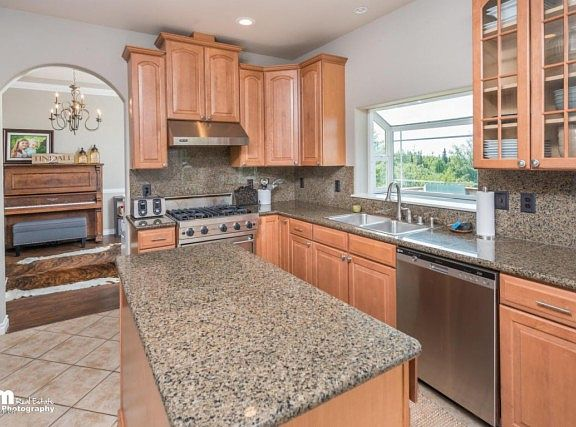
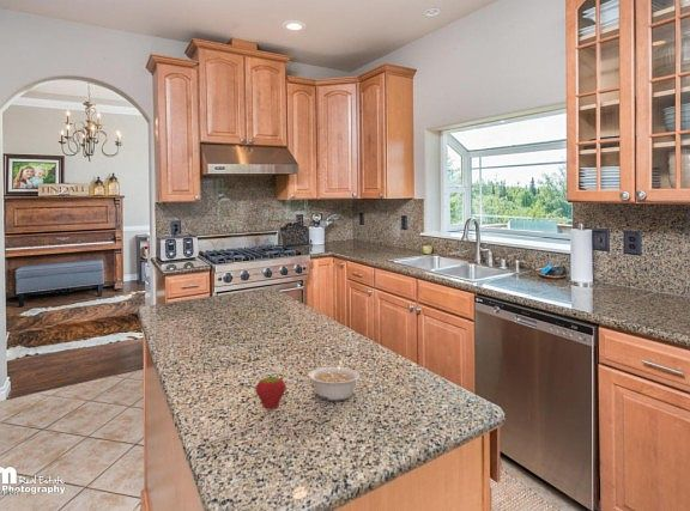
+ fruit (271, 391)
+ legume (333, 381)
